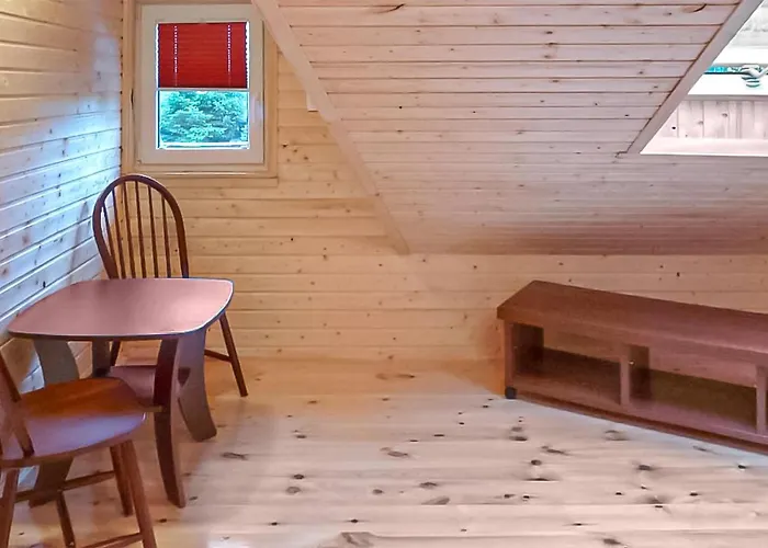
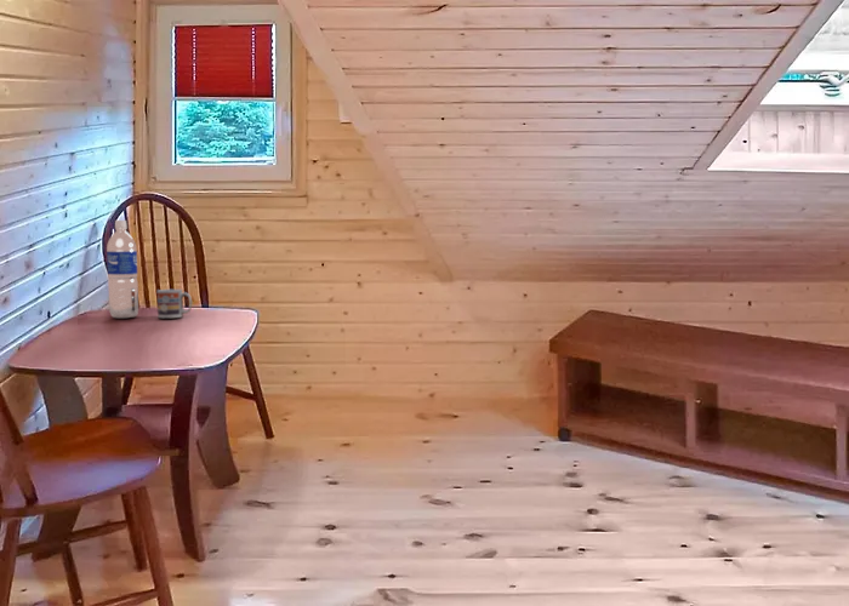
+ cup (175, 303)
+ water bottle (121, 269)
